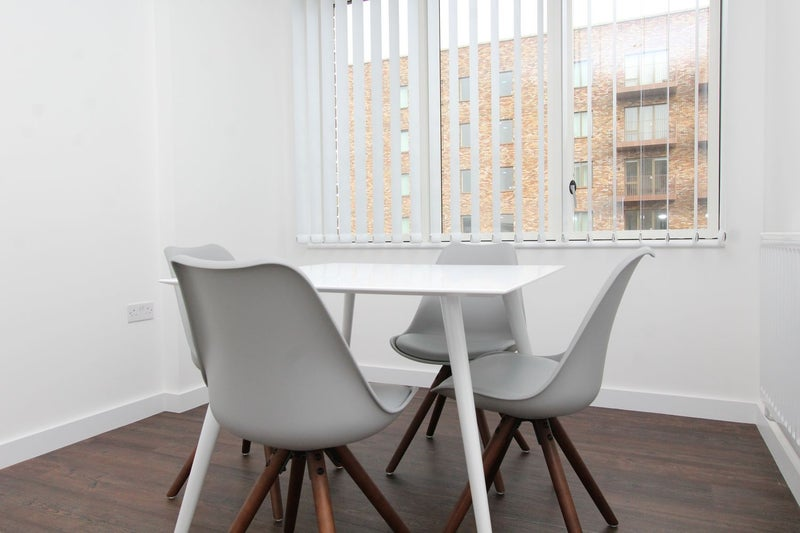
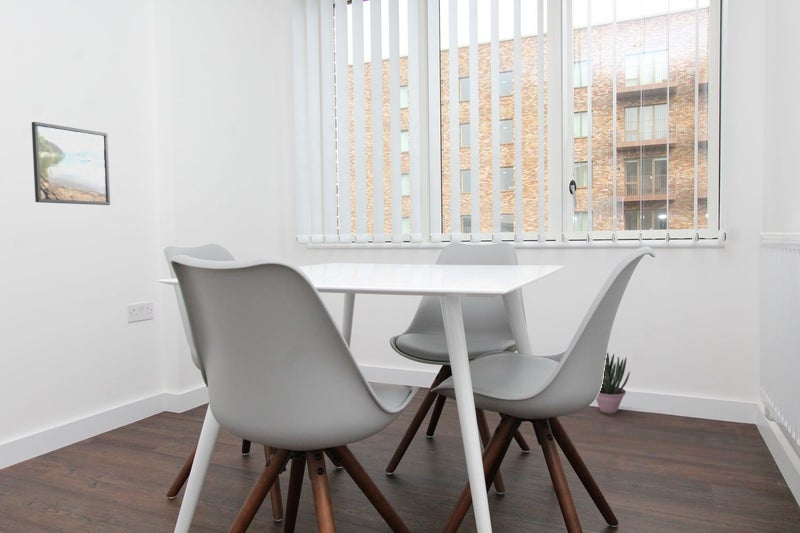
+ potted plant (606, 380)
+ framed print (73, 166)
